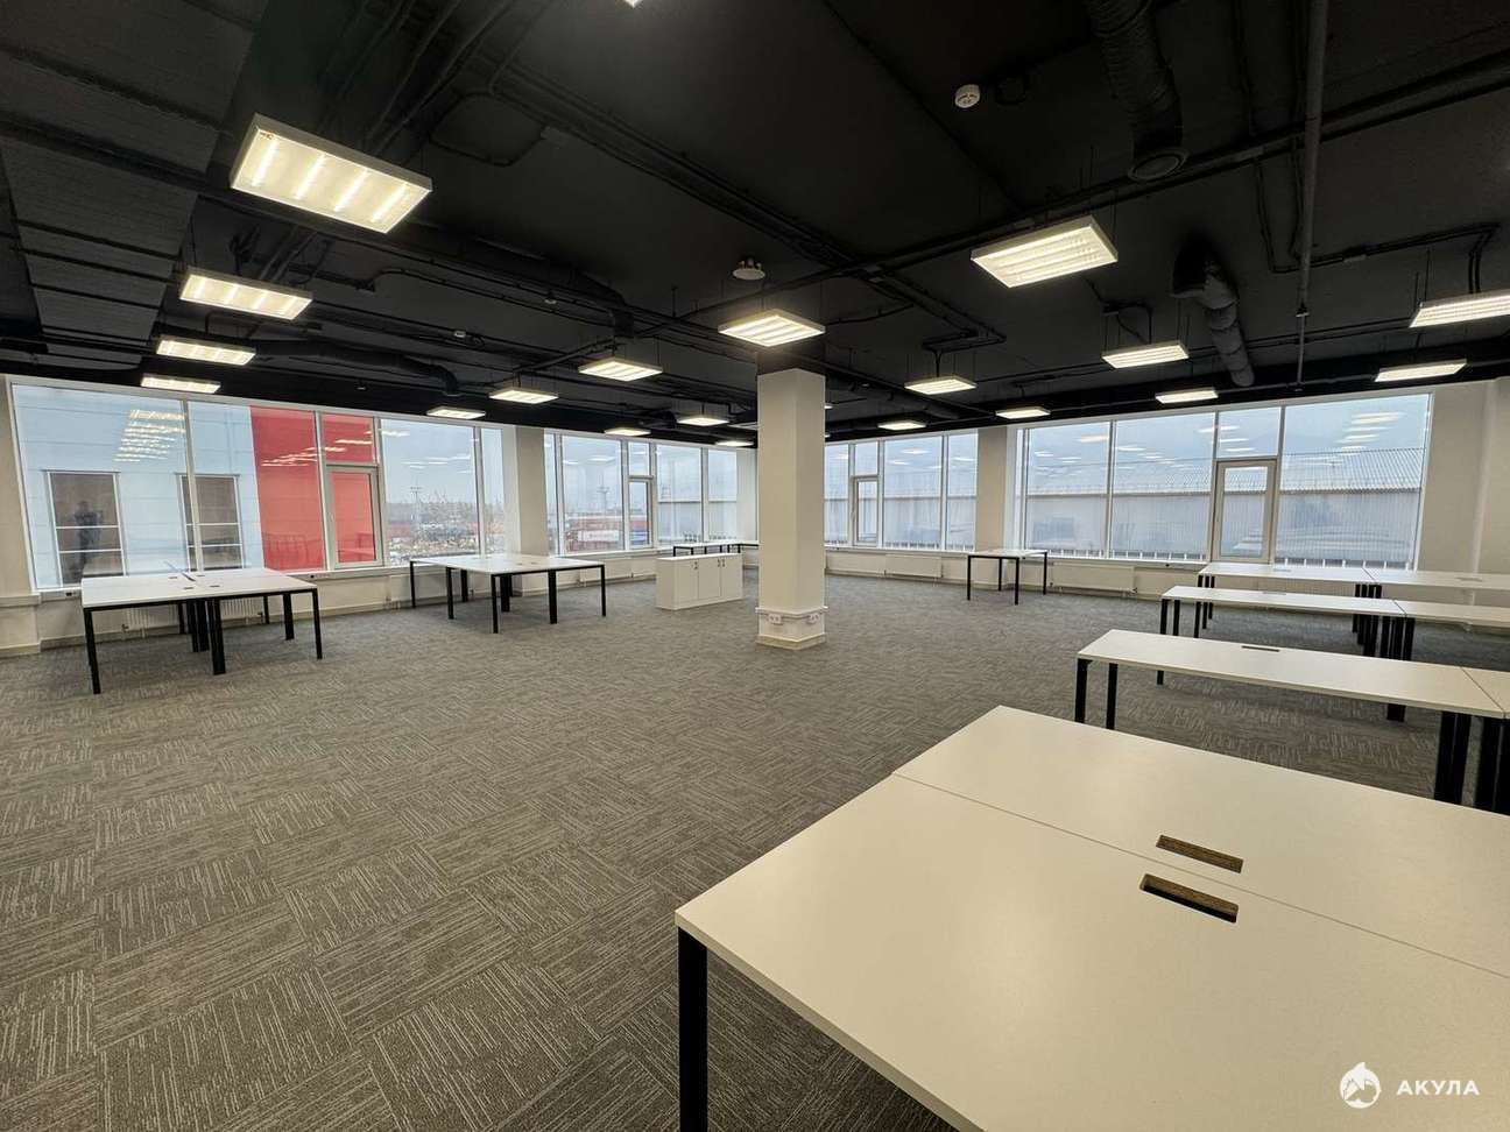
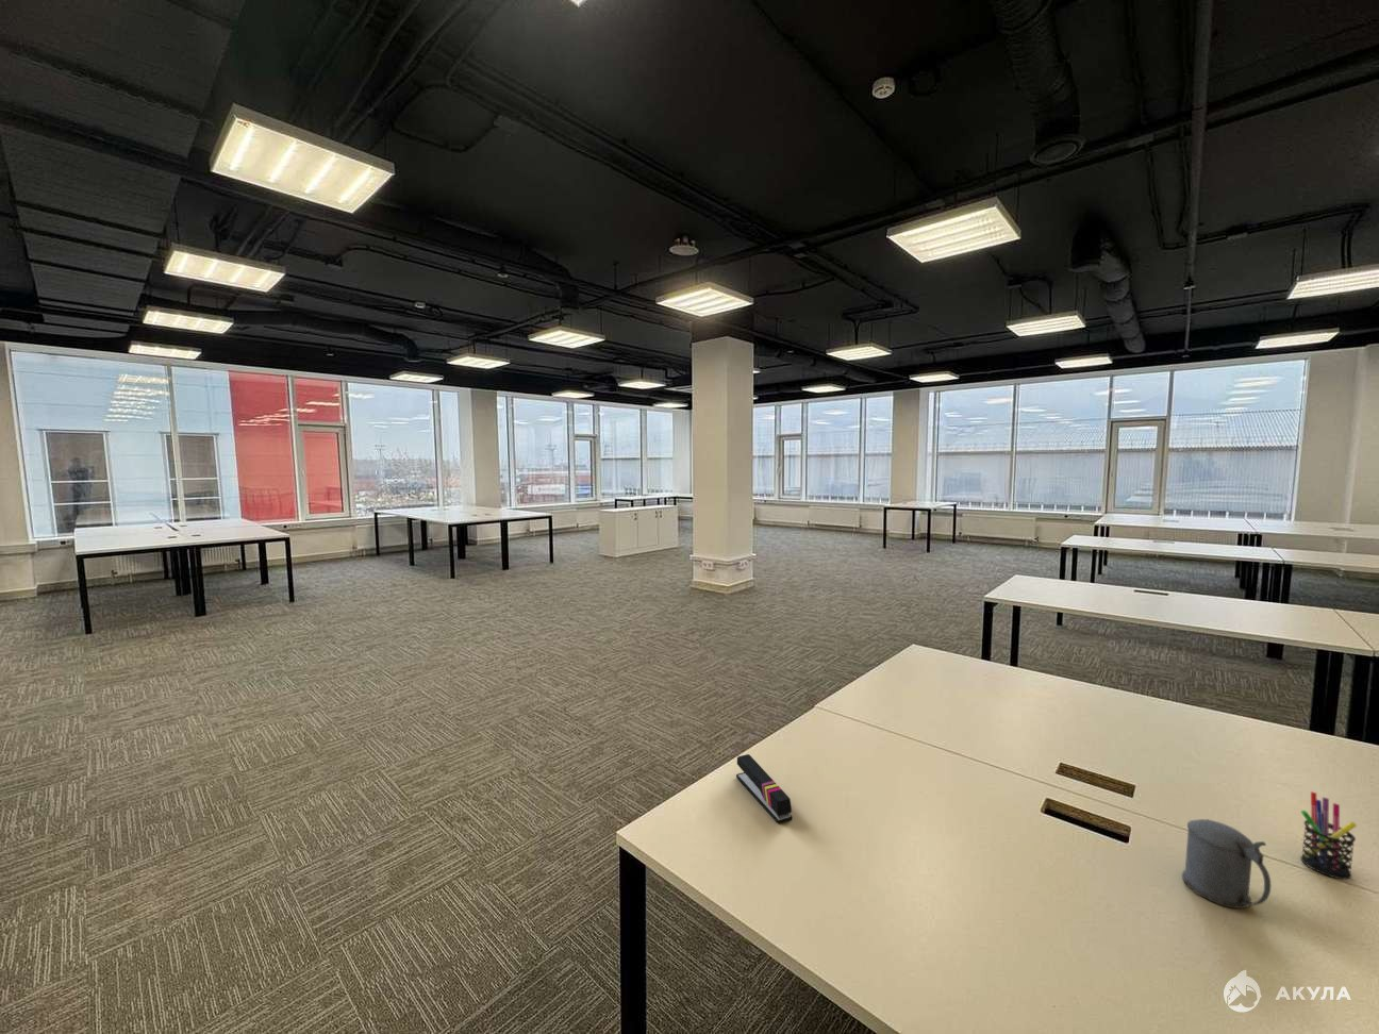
+ stapler (762, 785)
+ beer stein (1228, 859)
+ pen holder (1321, 833)
